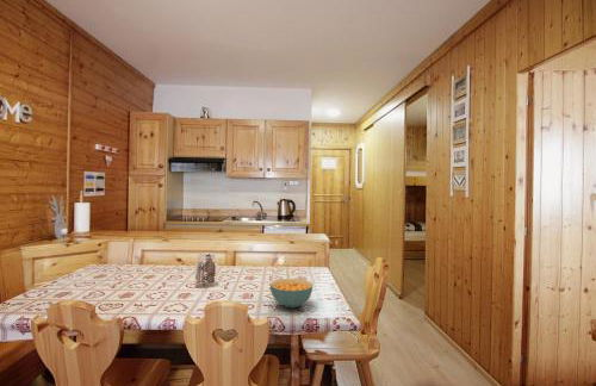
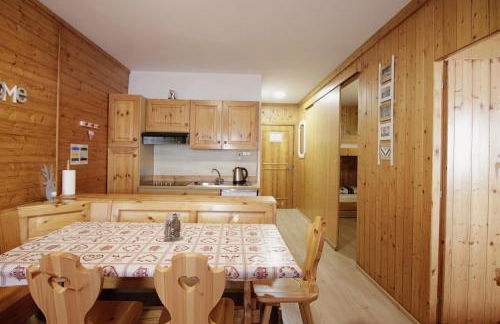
- cereal bowl (291, 294)
